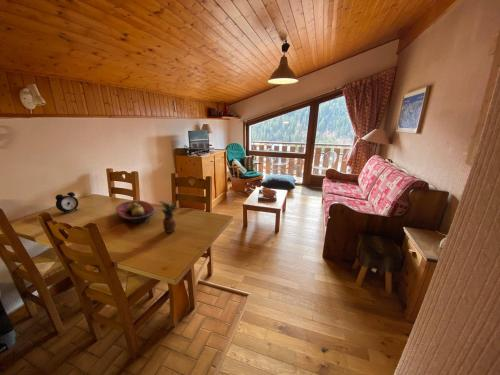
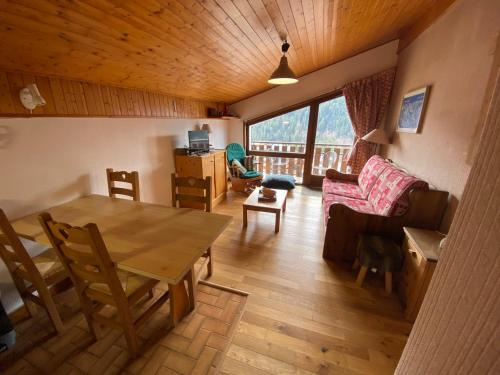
- fruit bowl (135, 209)
- fruit (169, 215)
- alarm clock (67, 202)
